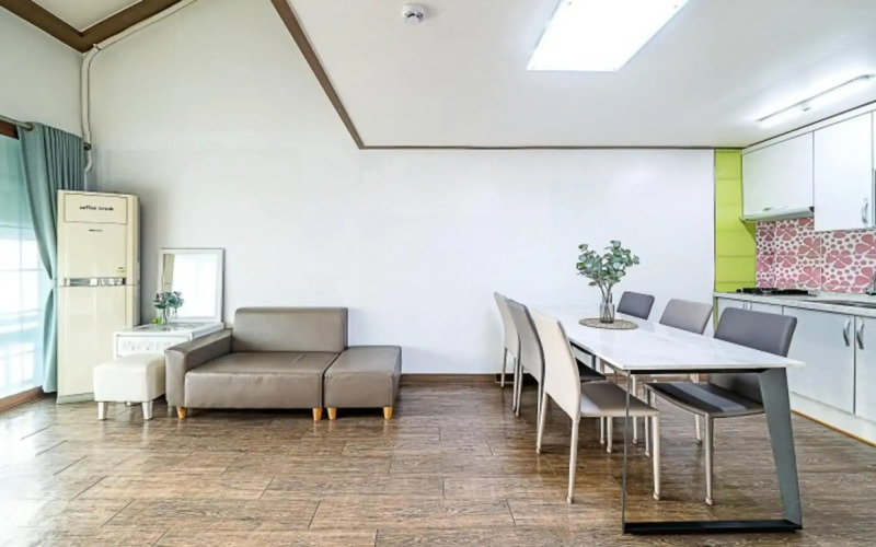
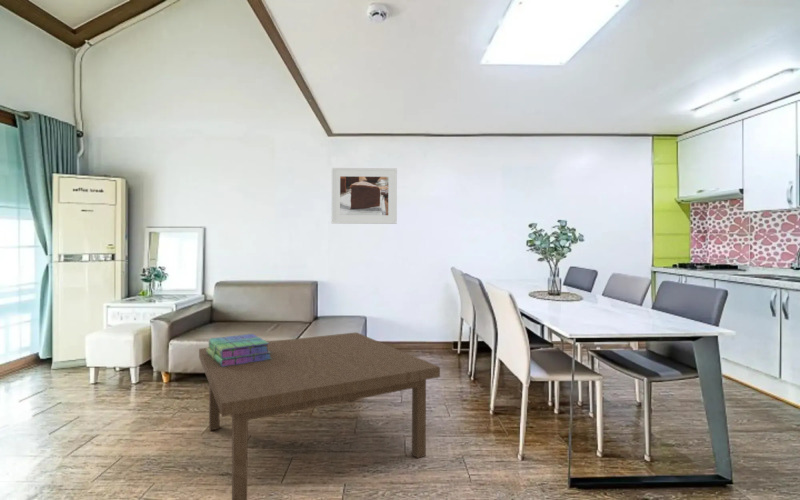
+ stack of books (238, 348)
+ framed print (364, 195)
+ coffee table (309, 398)
